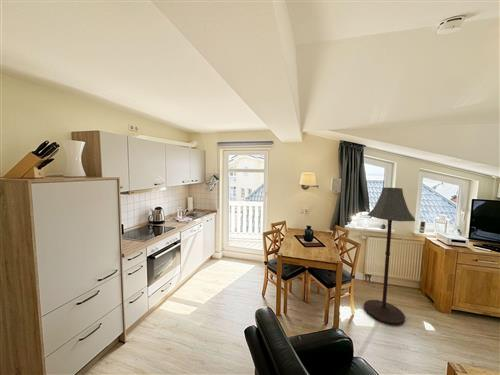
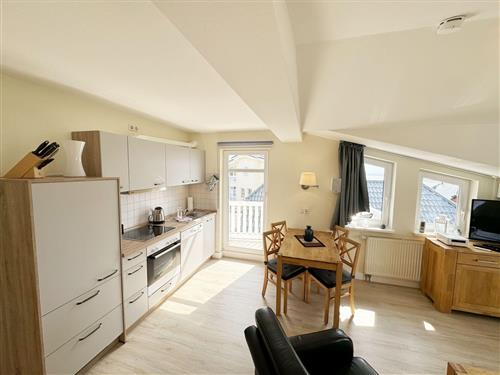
- floor lamp (387, 251)
